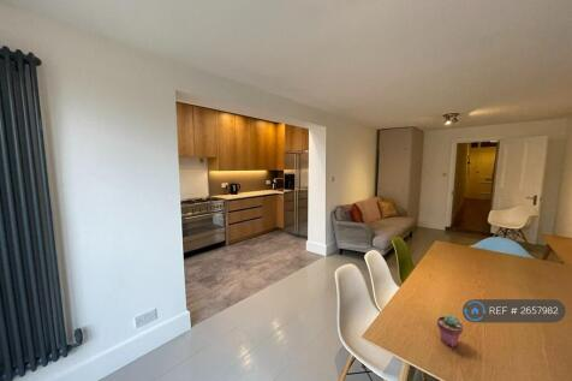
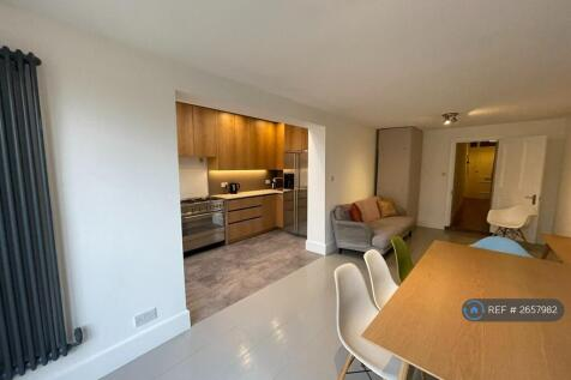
- potted succulent (449, 328)
